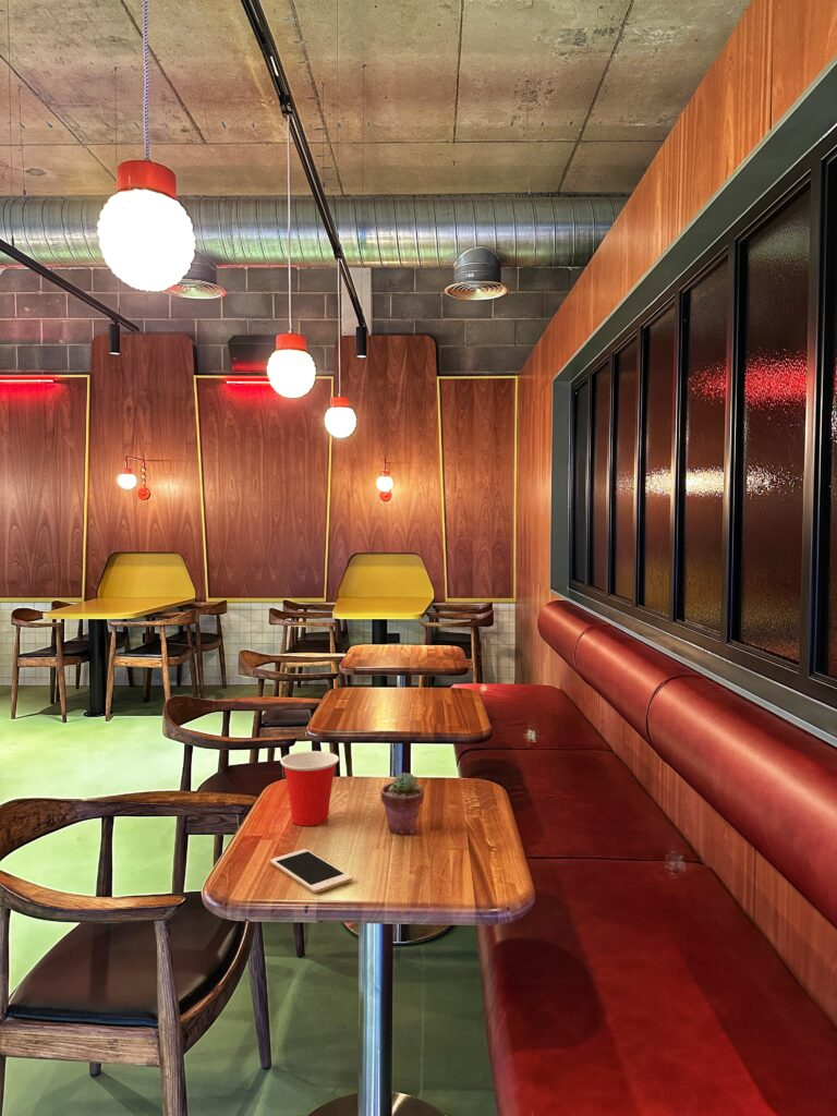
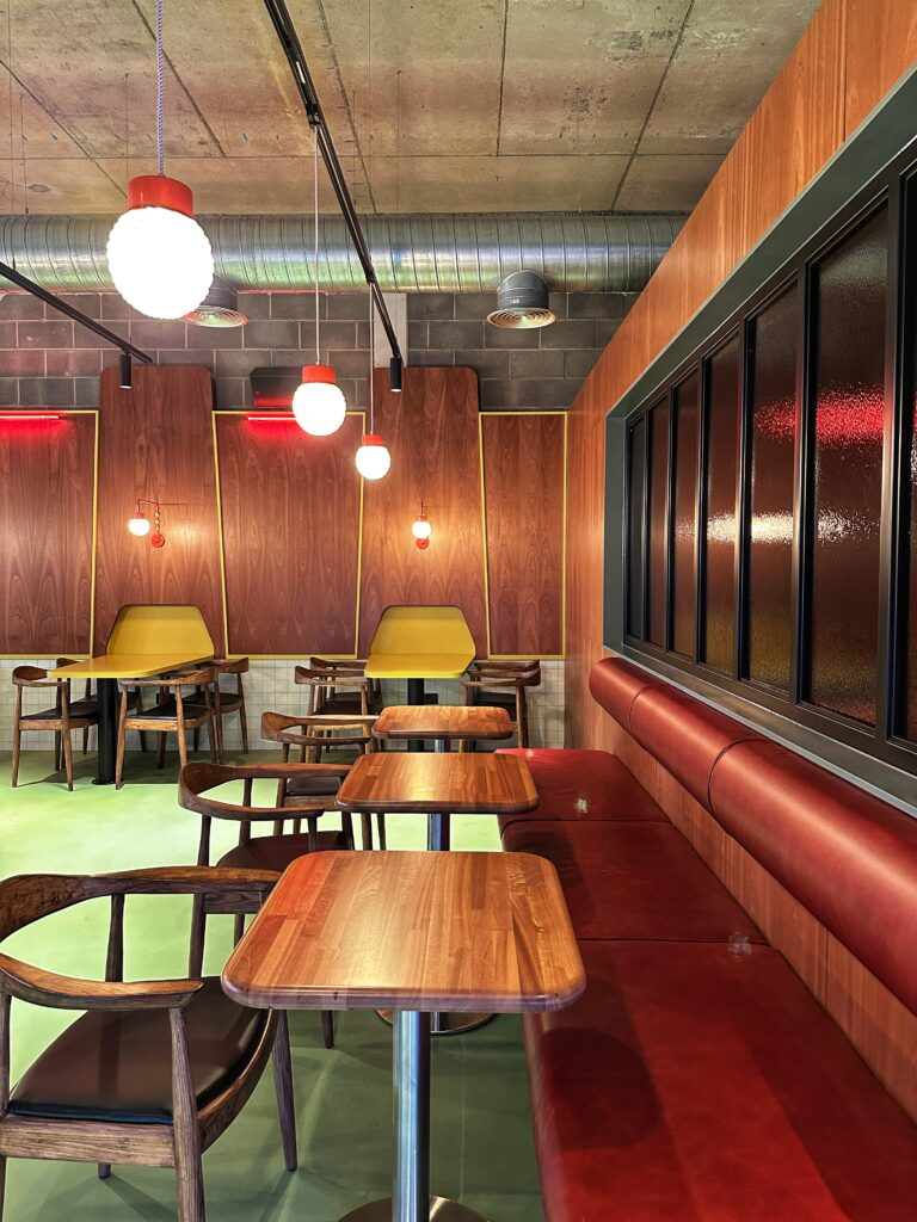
- cell phone (310, 870)
- cup (310, 789)
- potted succulent (402, 800)
